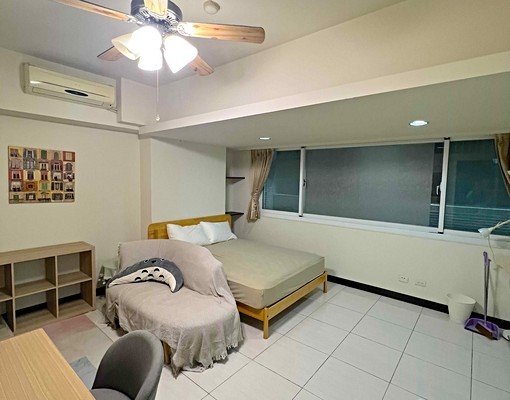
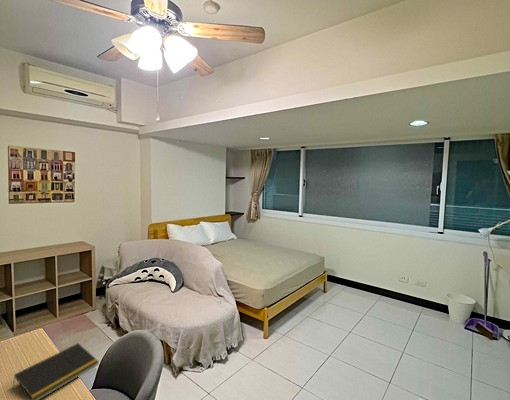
+ notepad (59, 368)
